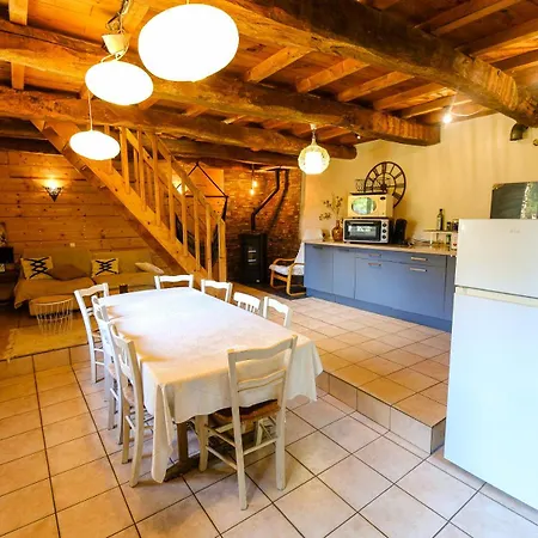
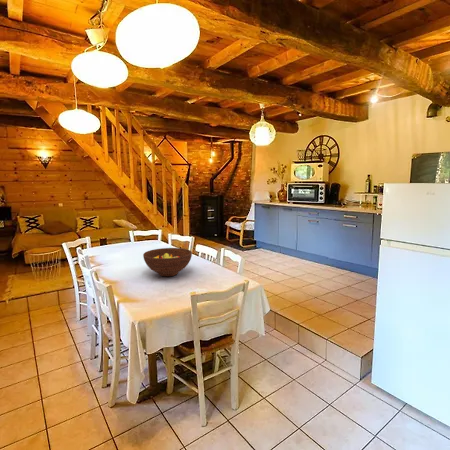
+ fruit bowl (168, 263)
